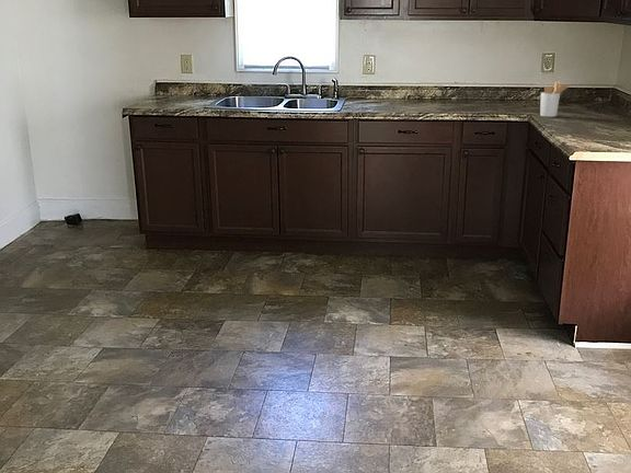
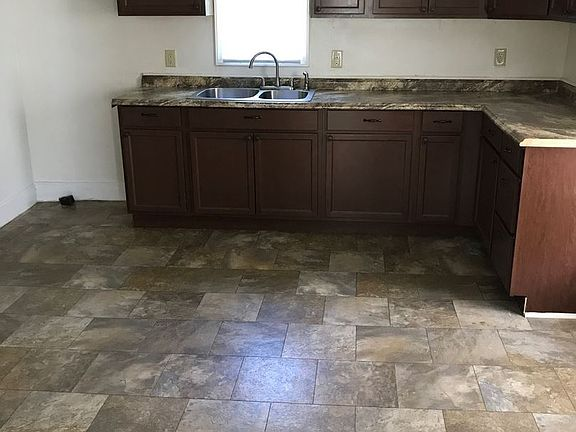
- utensil holder (554, 99)
